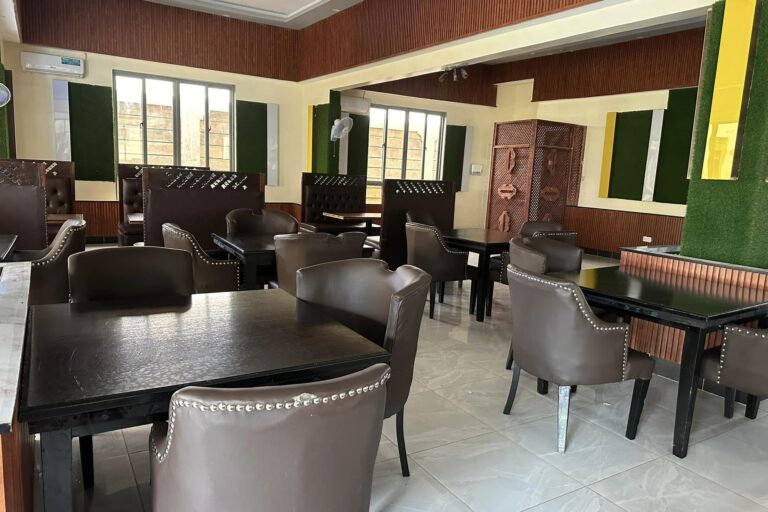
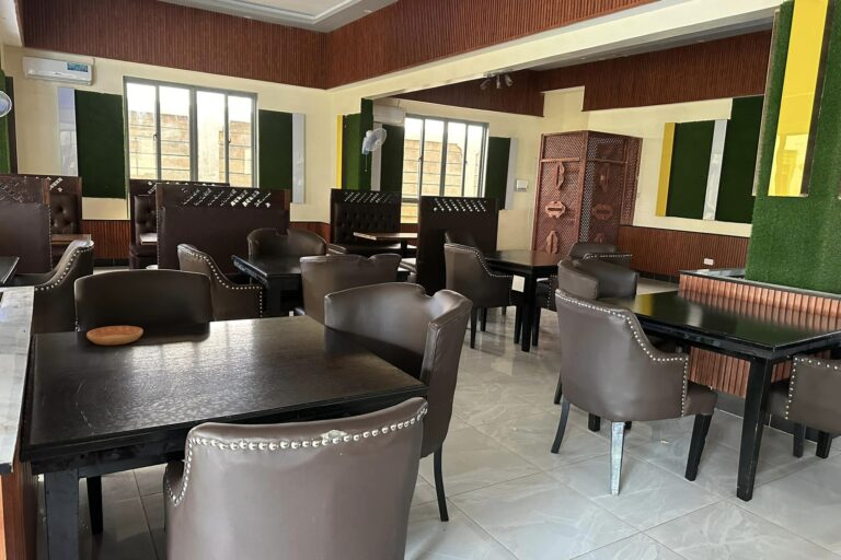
+ saucer (115, 336)
